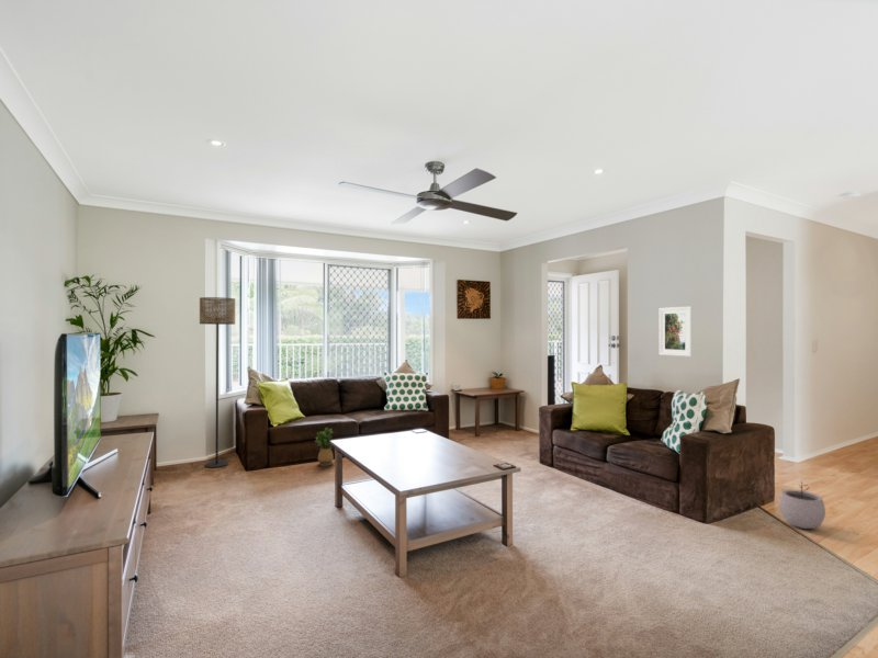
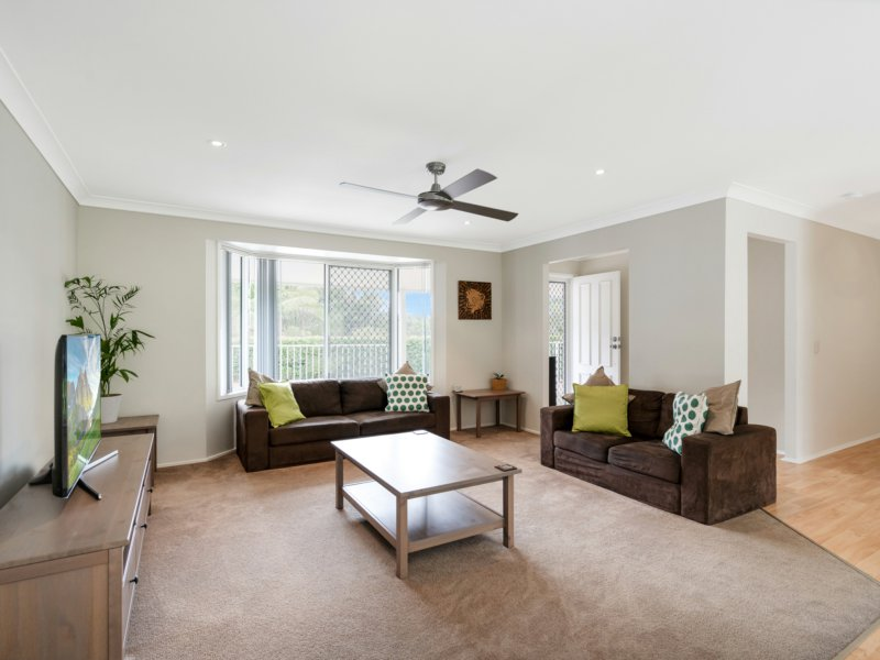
- floor lamp (216, 381)
- potted plant (323, 445)
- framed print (675, 331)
- plant pot (801, 503)
